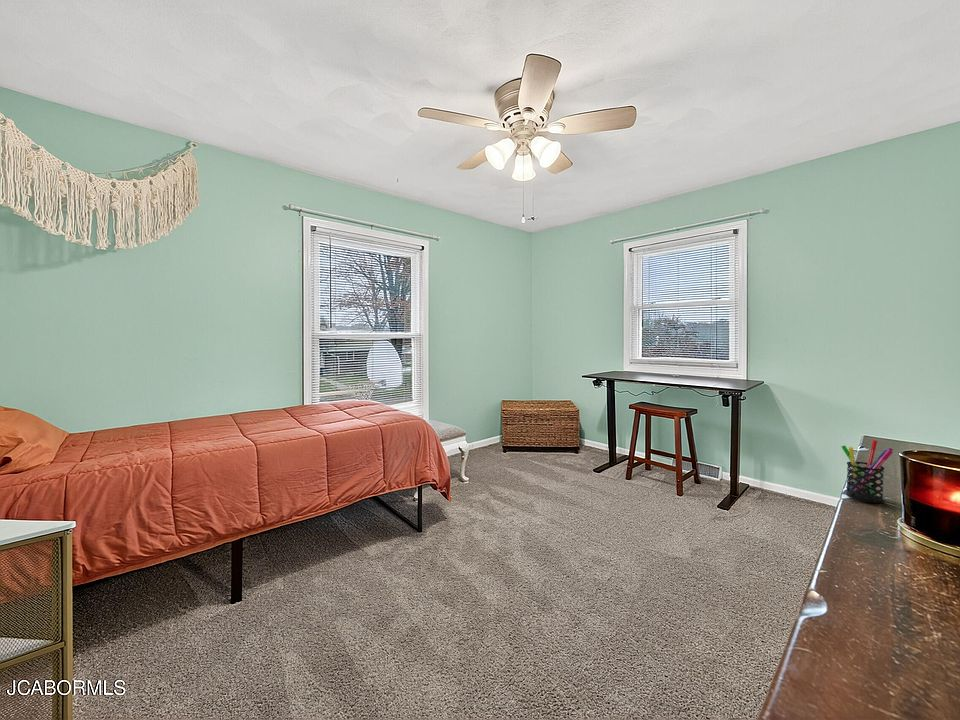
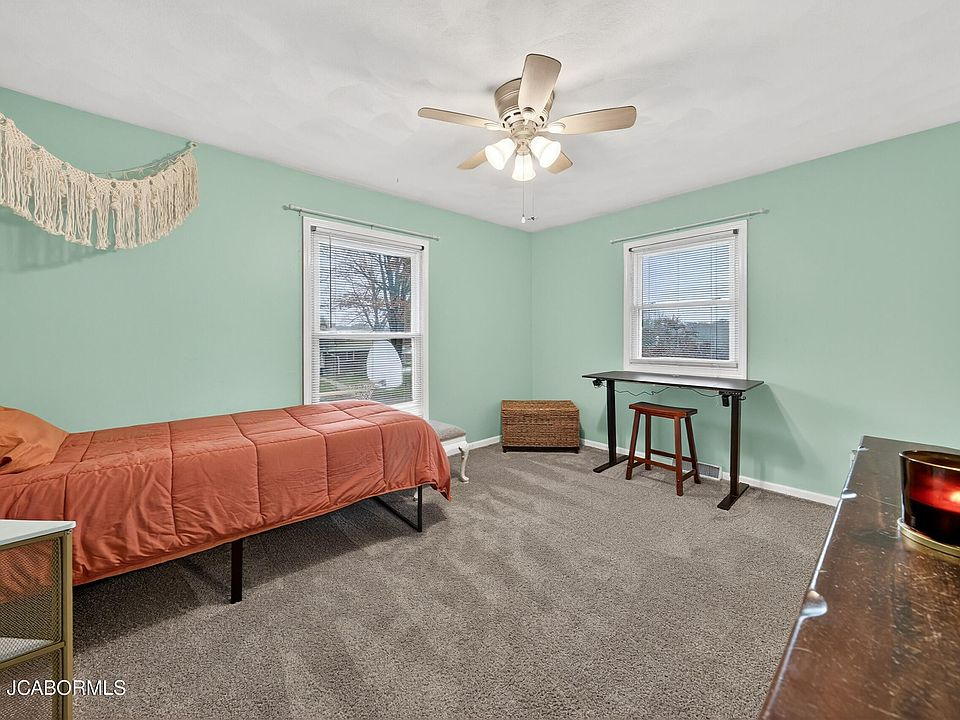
- pen holder (862, 468)
